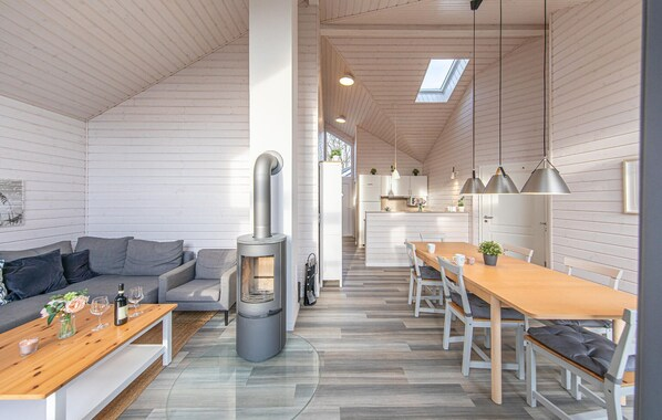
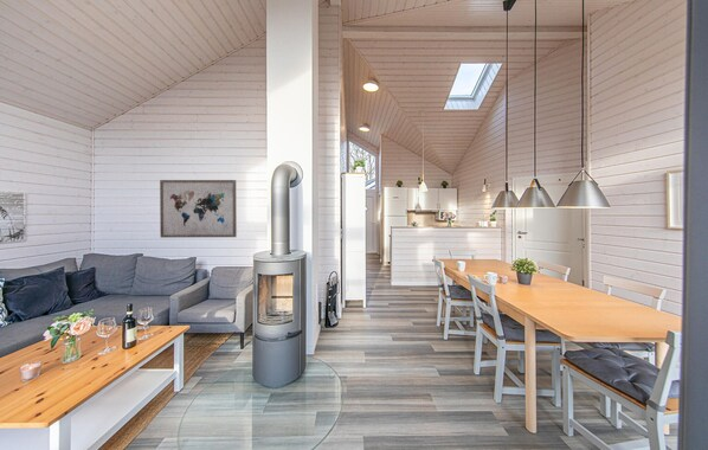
+ wall art (198, 208)
